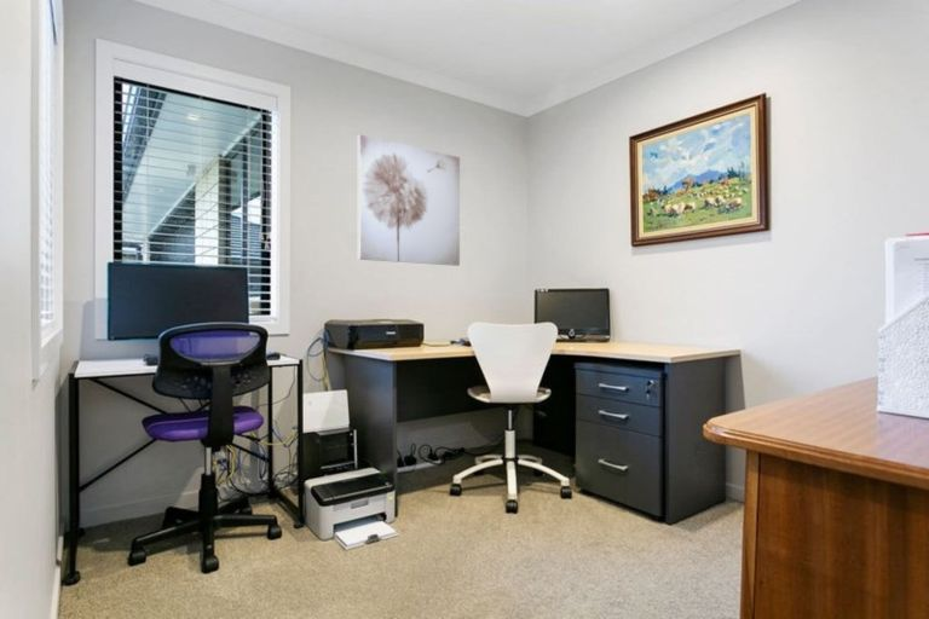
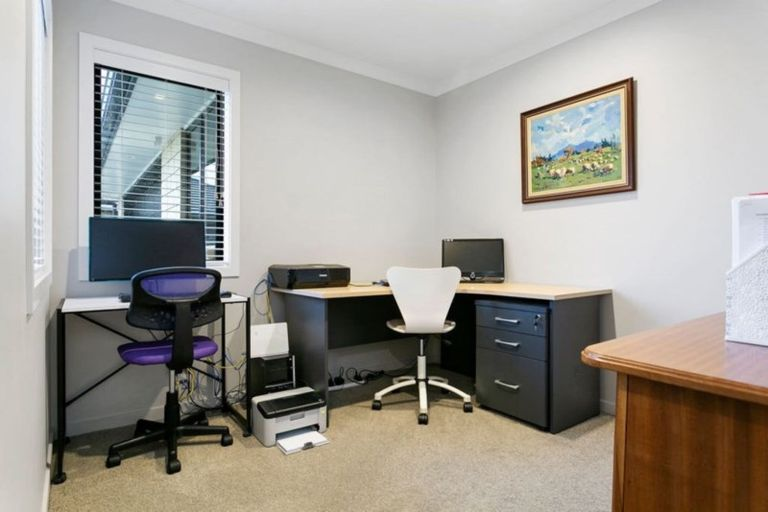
- wall art (411, 204)
